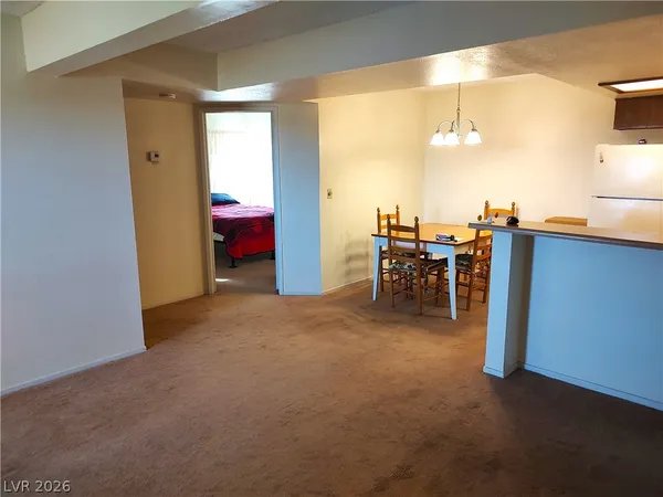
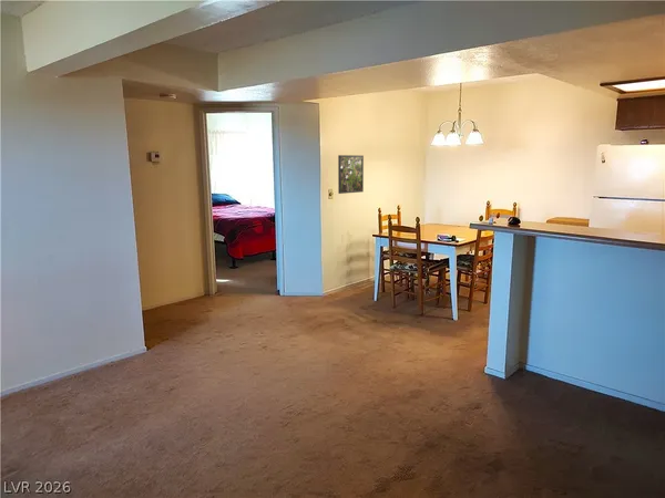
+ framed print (350, 174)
